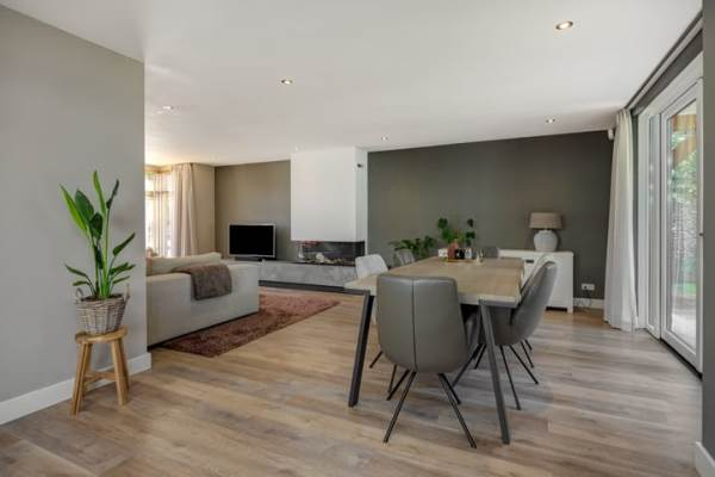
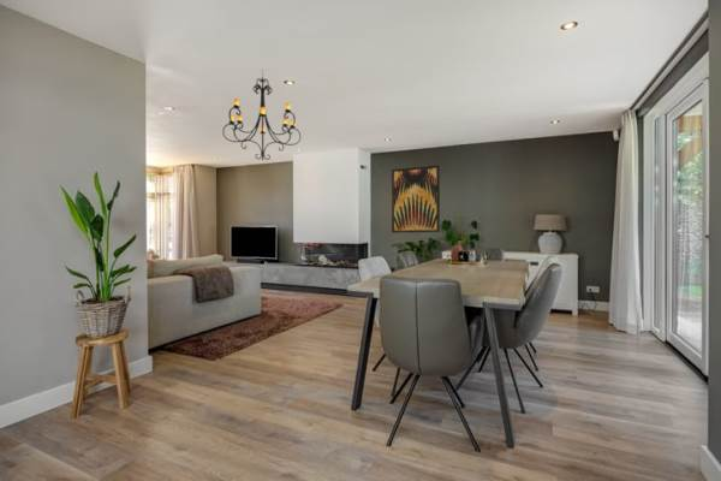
+ chandelier (262, 114)
+ wall art (415, 200)
